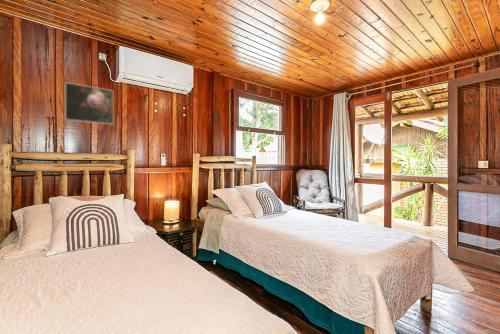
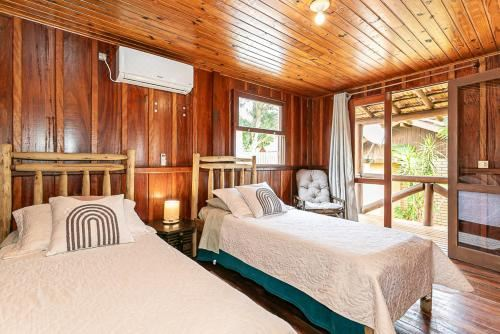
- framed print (90, 104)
